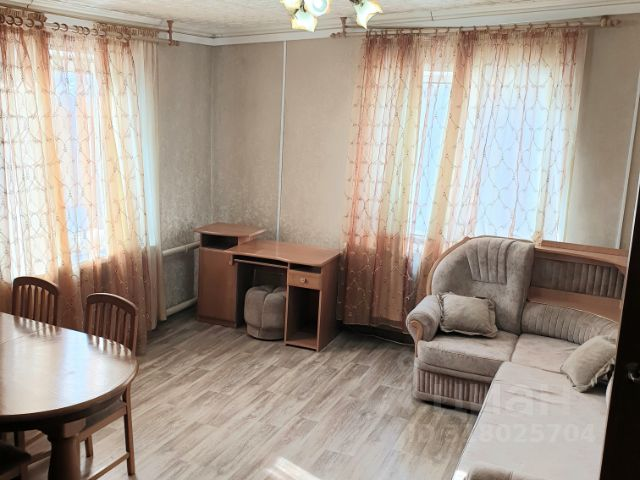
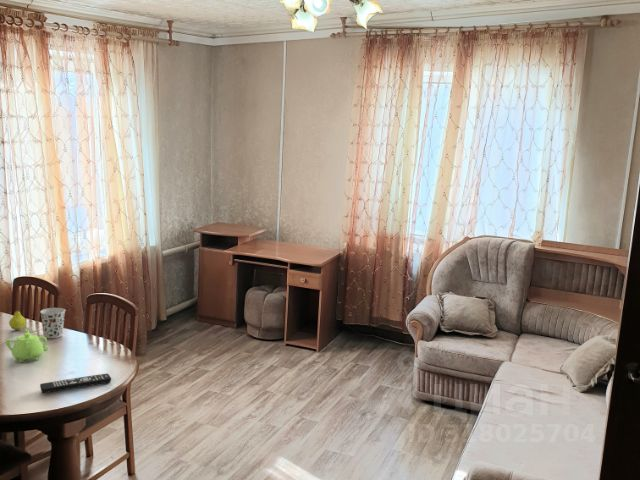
+ remote control (76, 383)
+ cup (53, 323)
+ teapot (27, 345)
+ fruit (17, 317)
